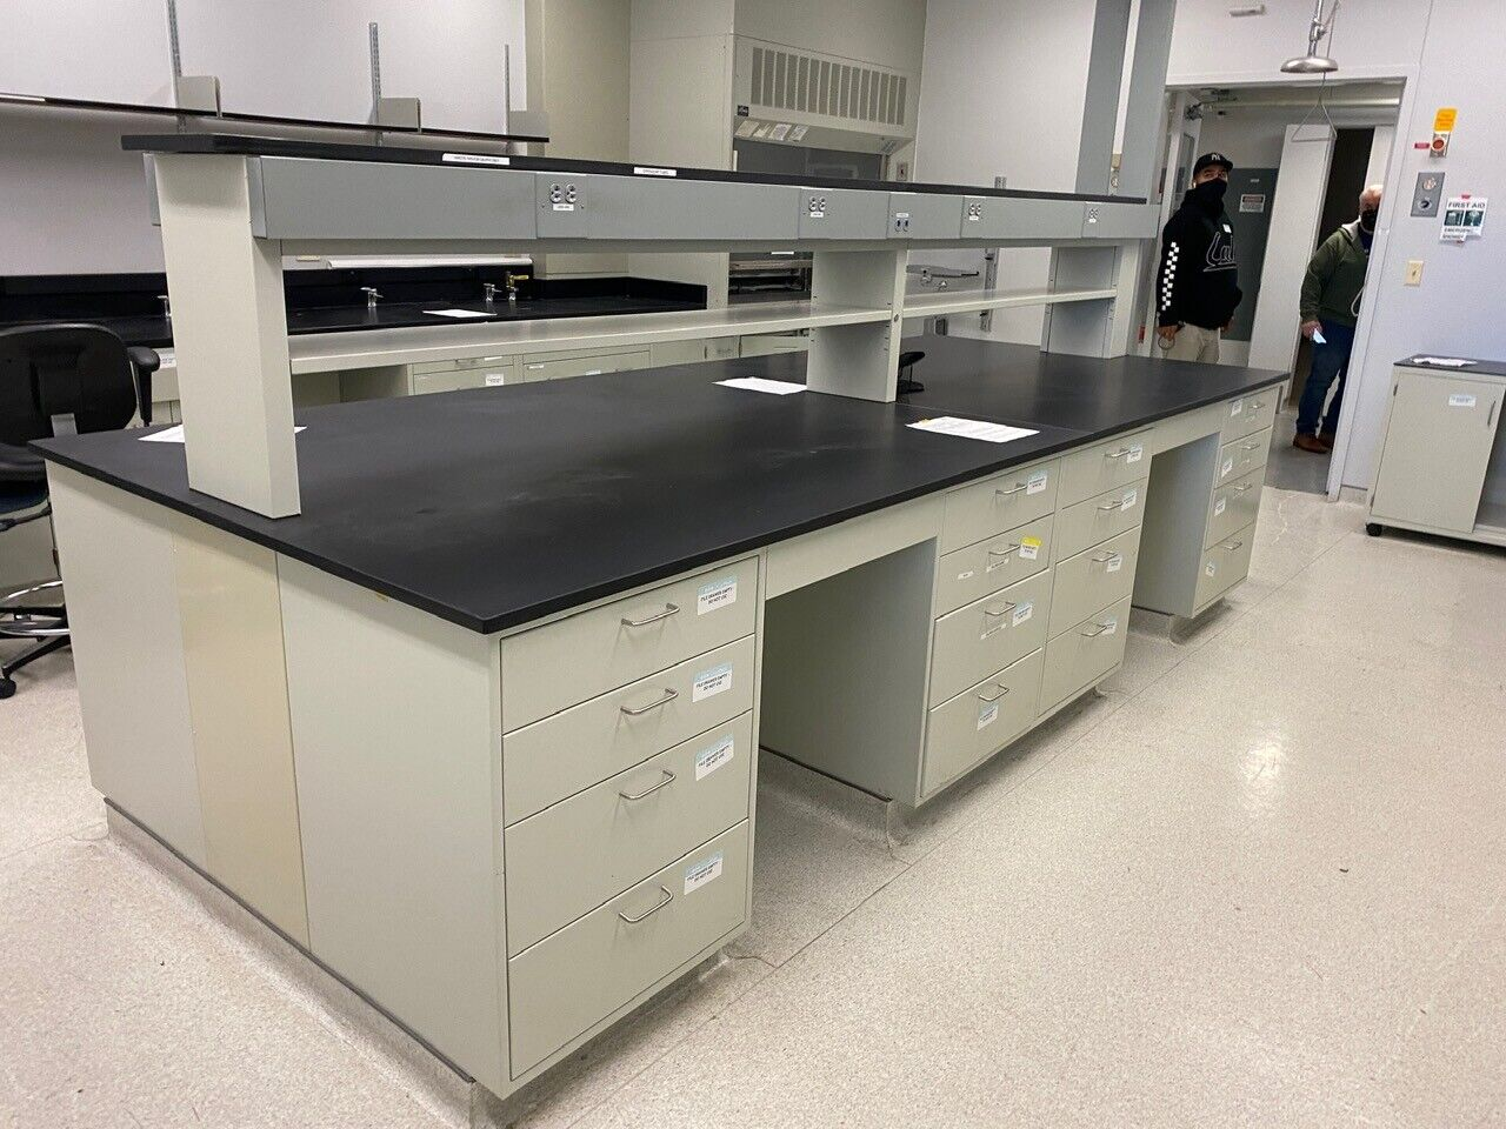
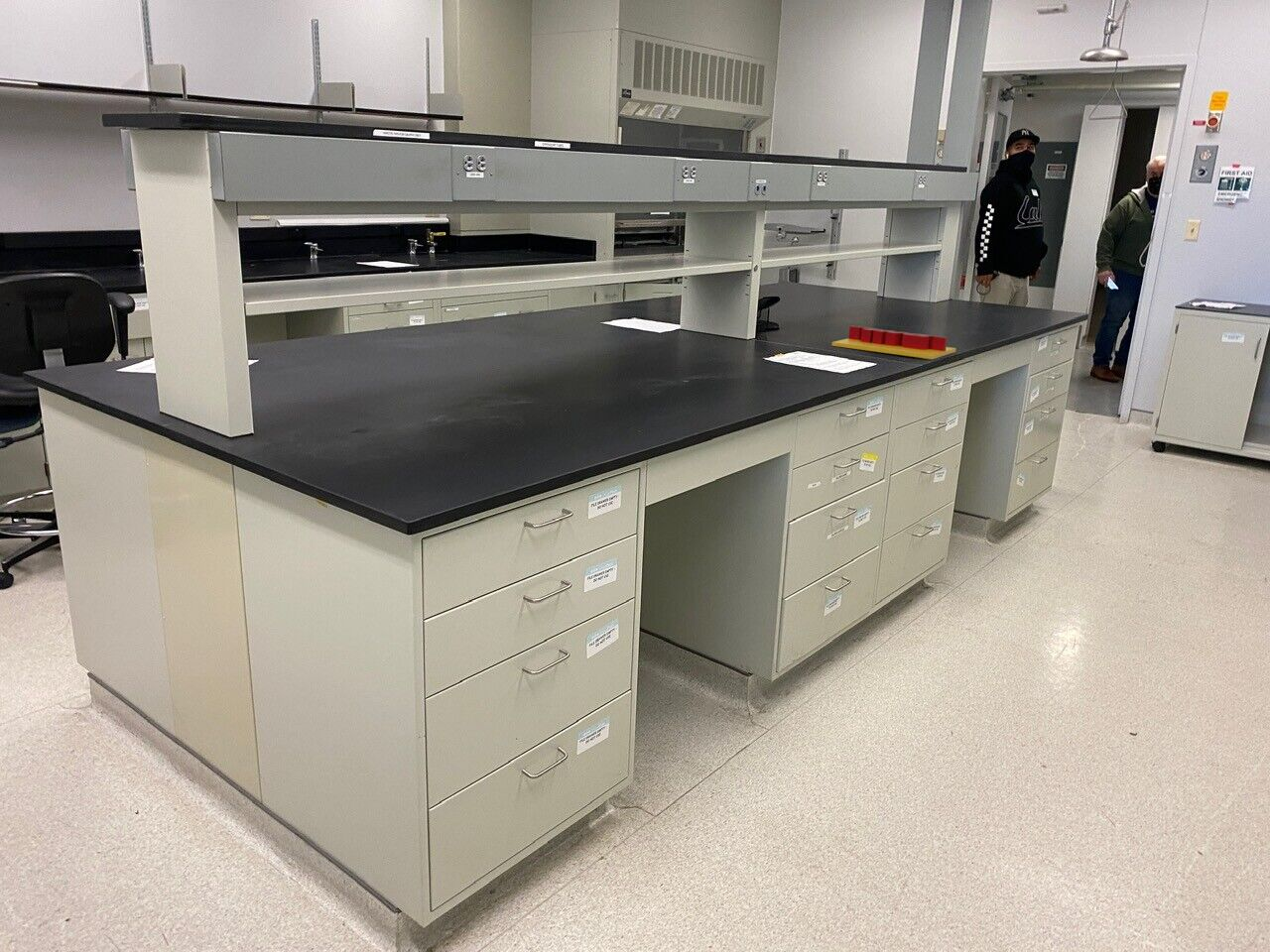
+ clipboard (894, 340)
